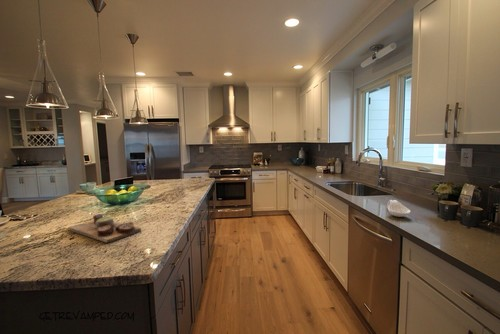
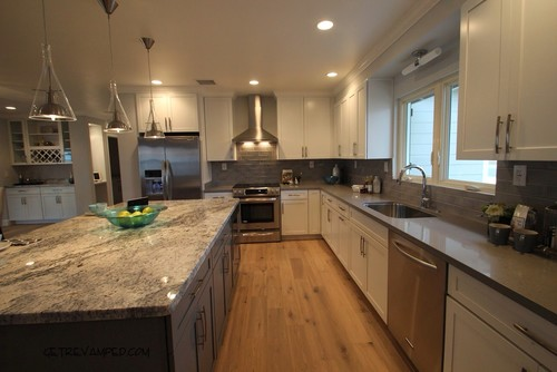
- spoon rest (395, 207)
- cutting board (104, 225)
